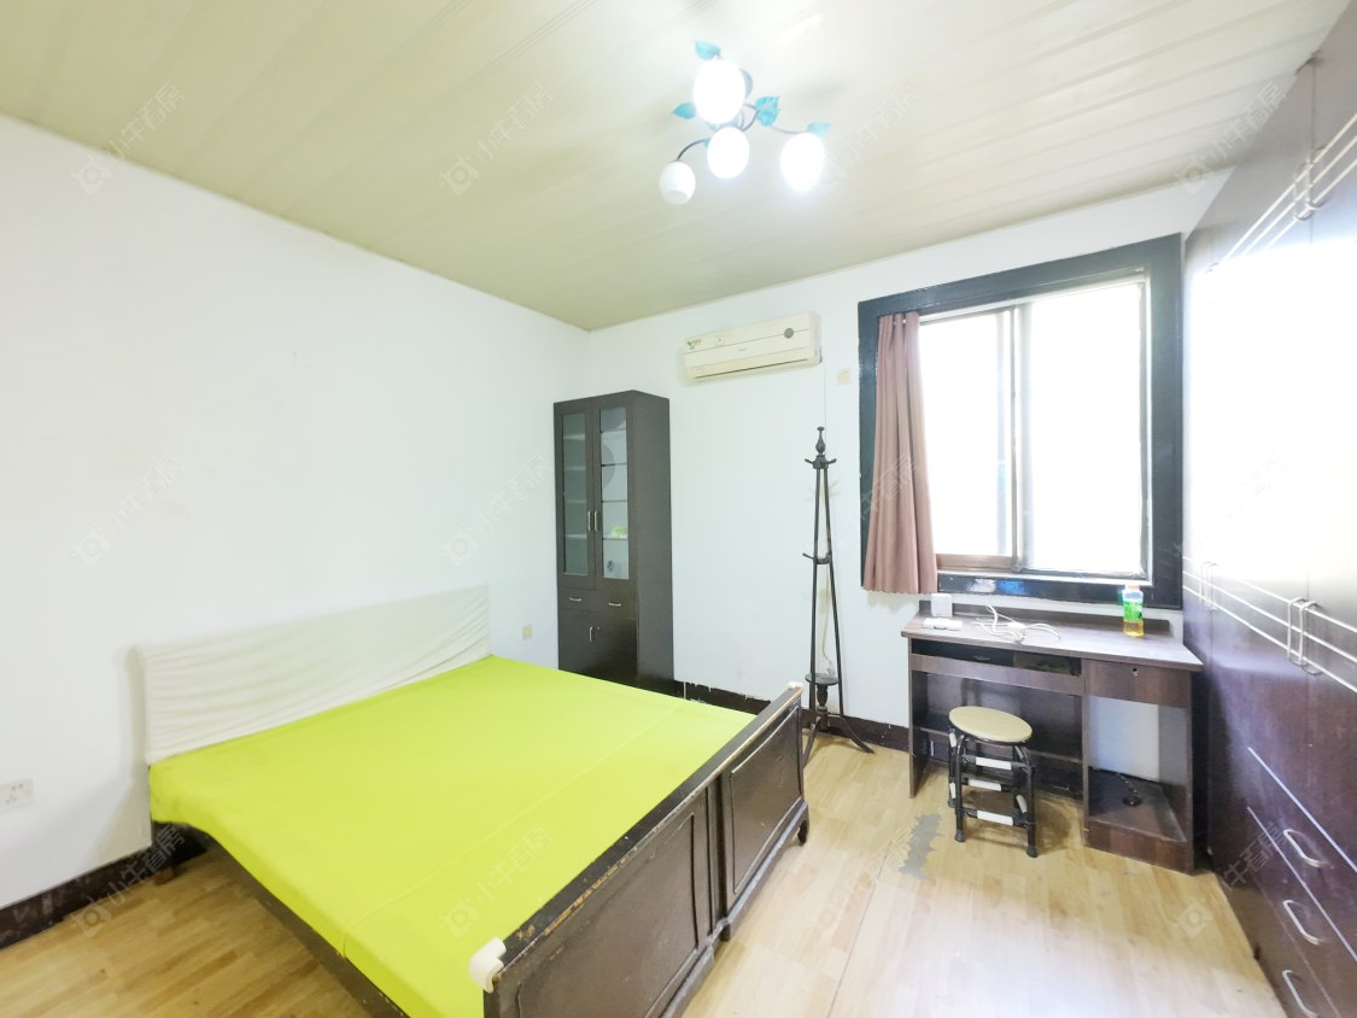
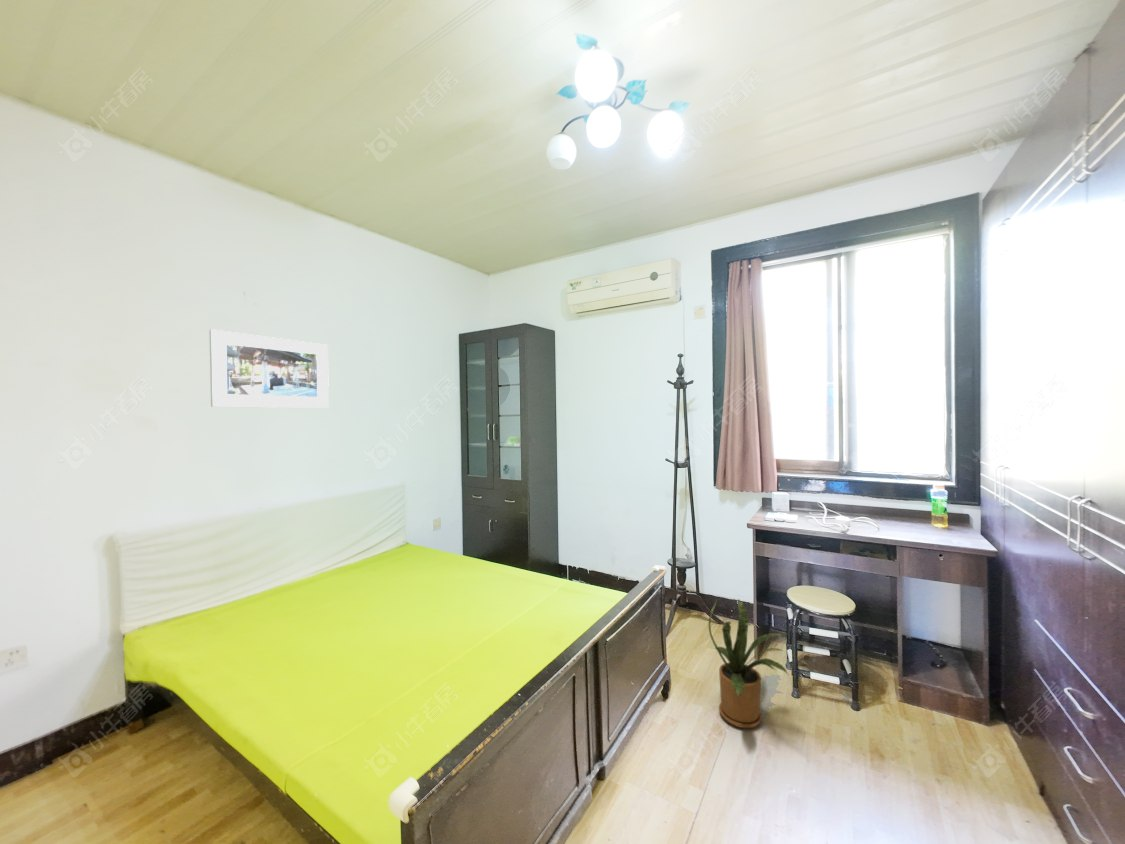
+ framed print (275, 372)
+ house plant (747, 663)
